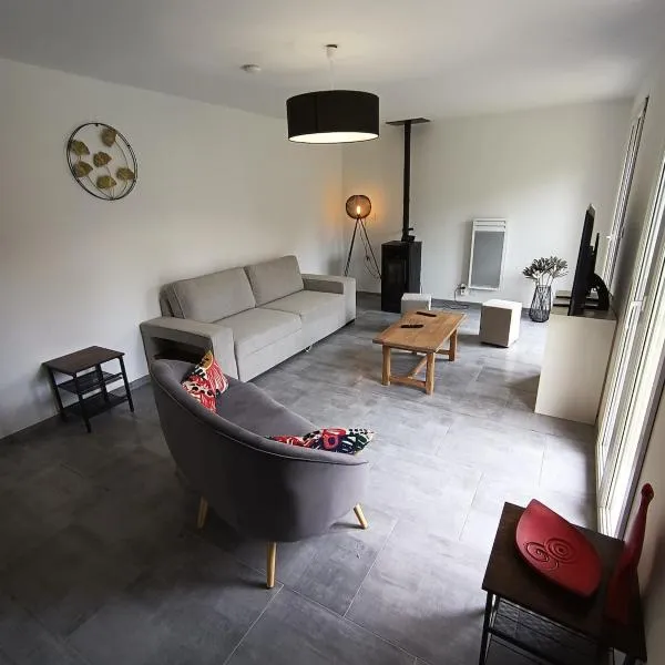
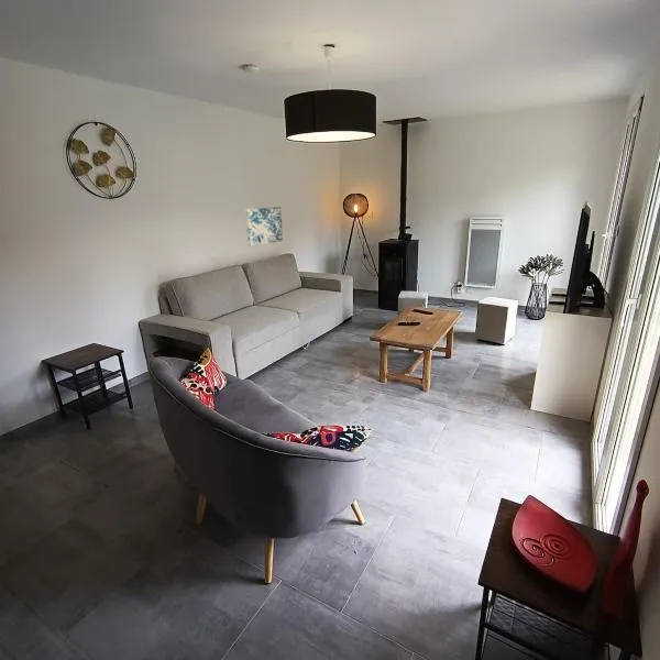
+ wall art (264, 226)
